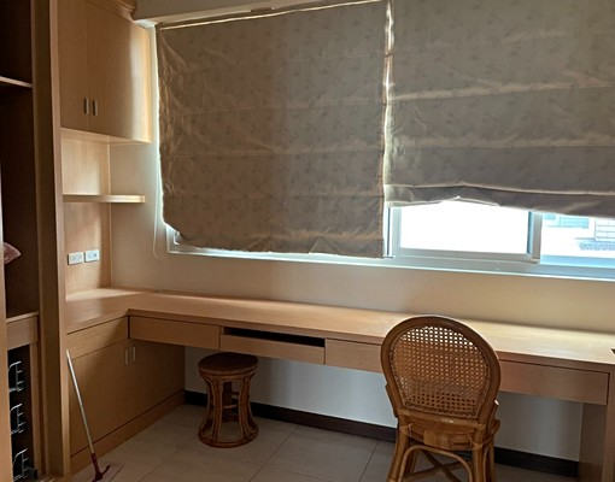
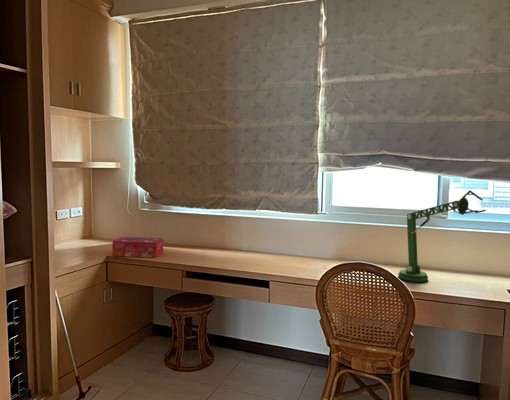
+ tissue box (138, 246)
+ desk lamp (425, 223)
